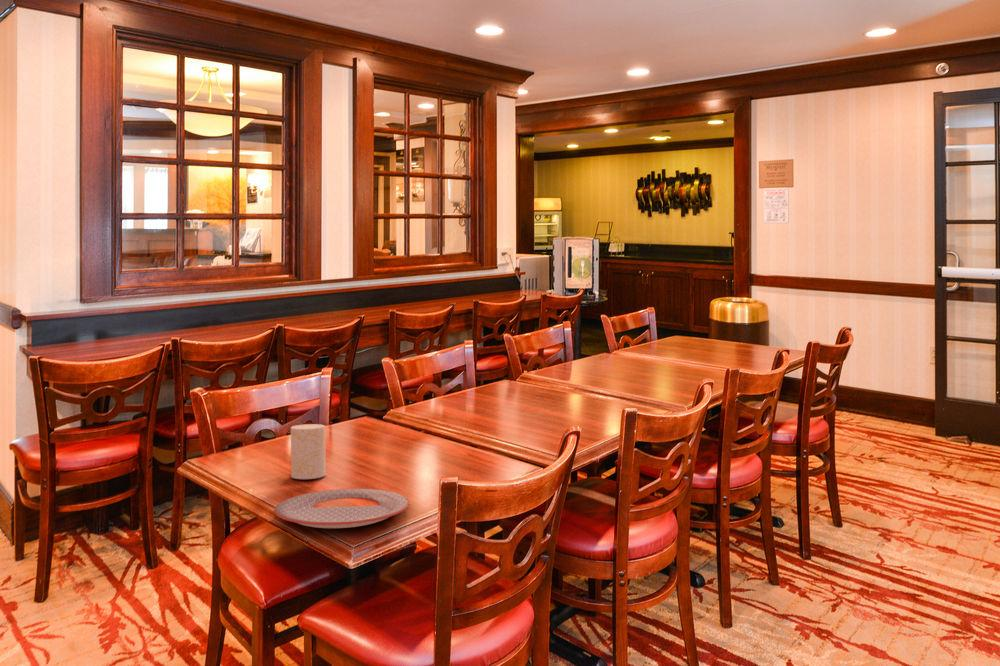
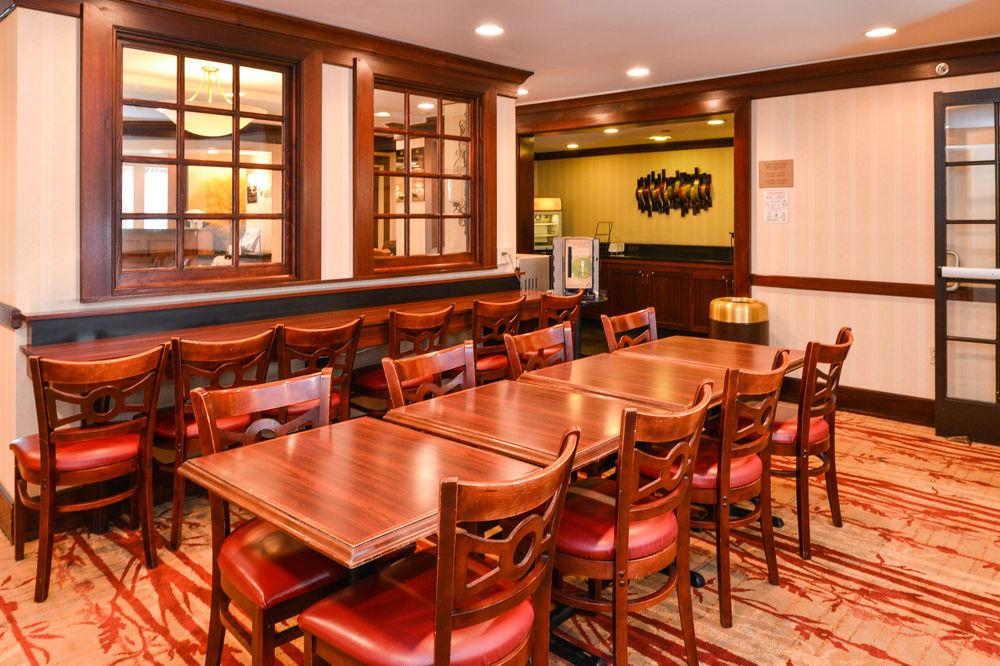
- cup (308, 451)
- plate (343, 509)
